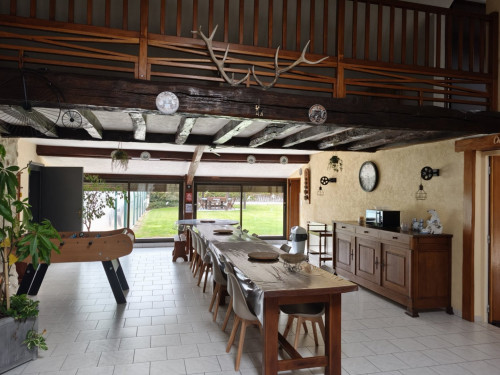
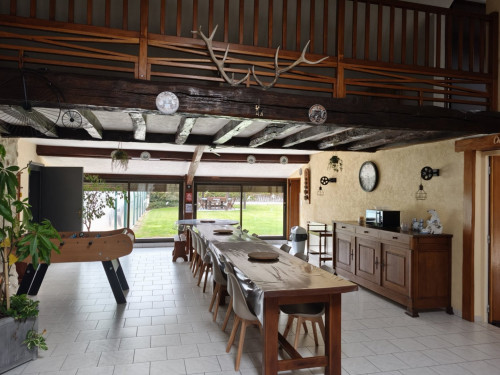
- decorative bowl (292, 263)
